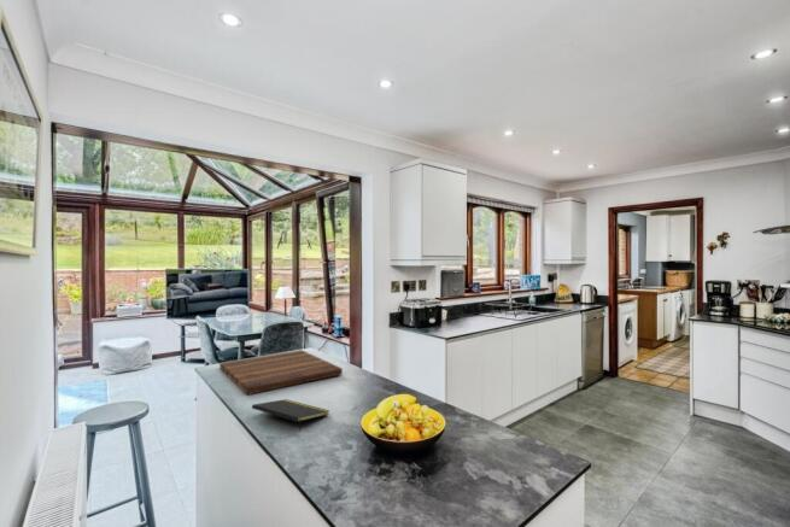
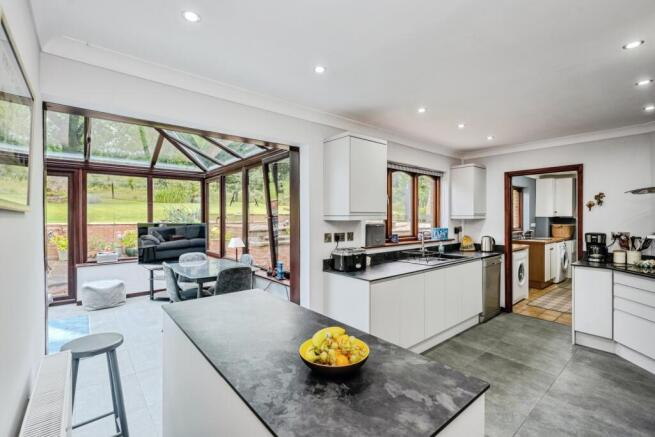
- notepad (291, 409)
- cutting board (279, 368)
